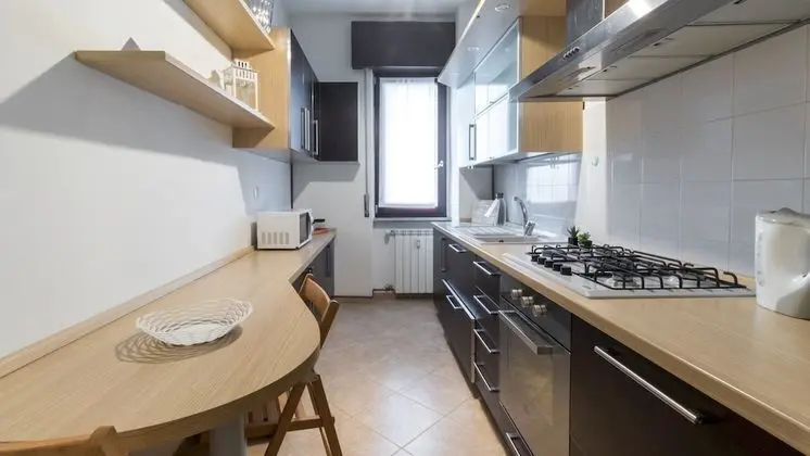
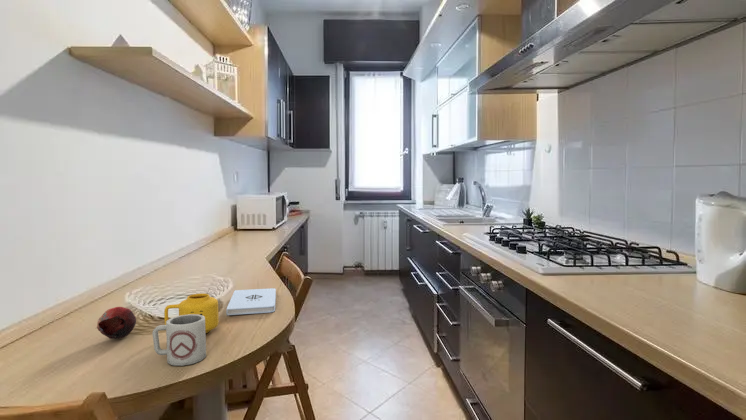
+ mug (191, 313)
+ pomegranate (116, 322)
+ notepad (253, 300)
+ cup (179, 339)
